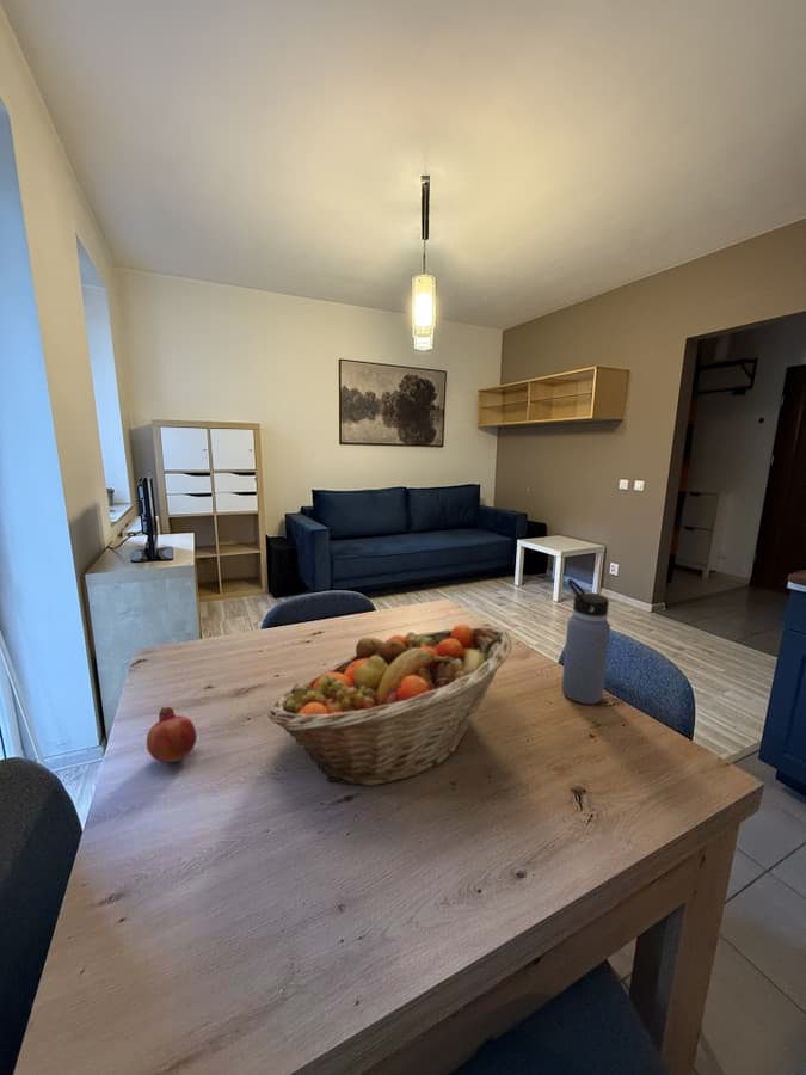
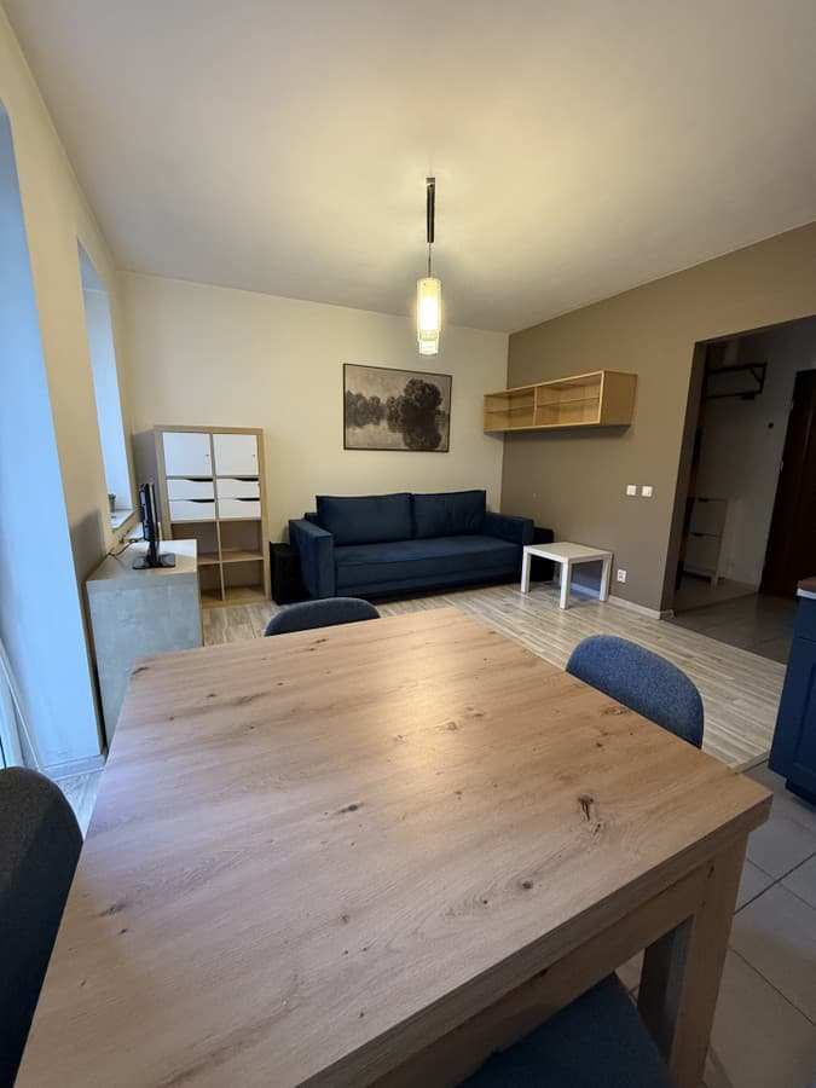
- fruit basket (399, 686)
- water bottle (585, 639)
- fruit (171, 735)
